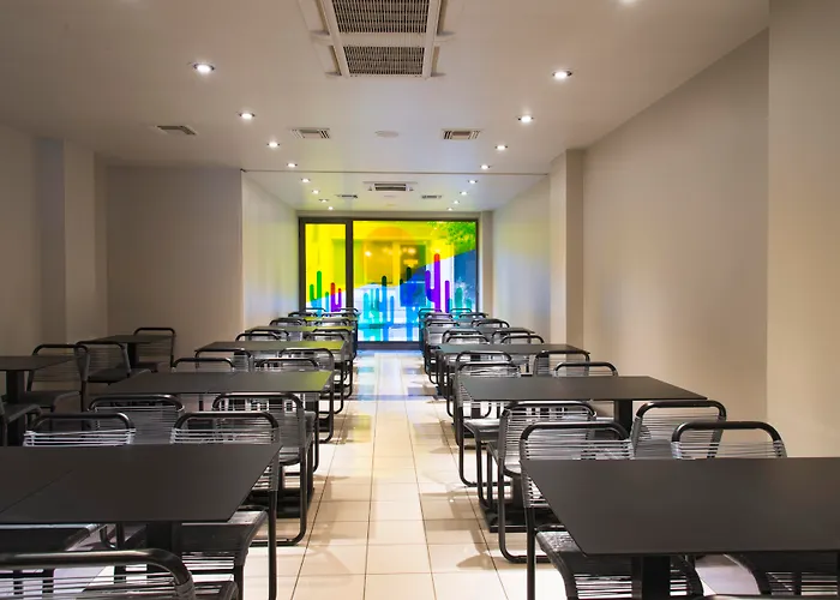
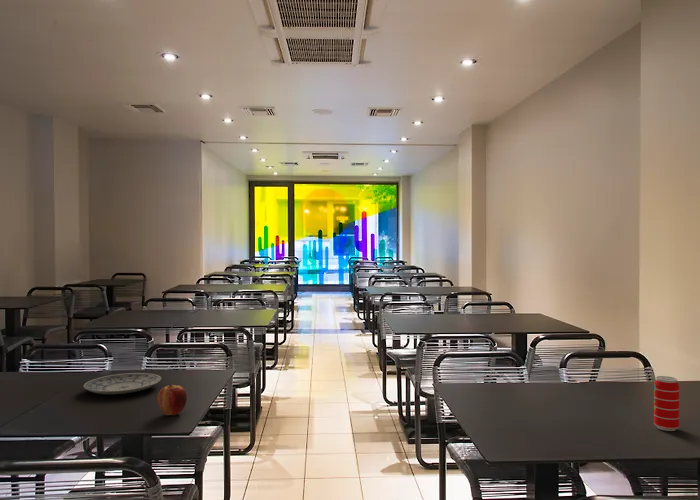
+ beverage can (666, 403)
+ plate (123, 385)
+ apple (172, 398)
